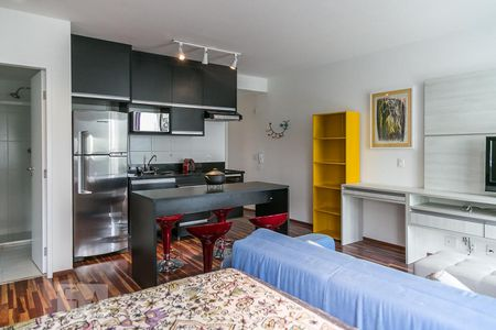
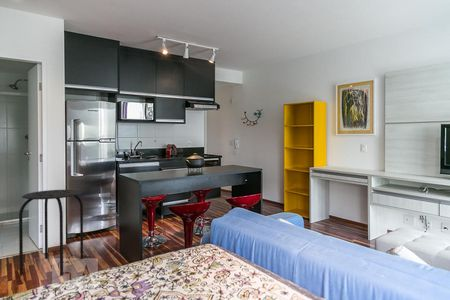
+ stool (47, 229)
